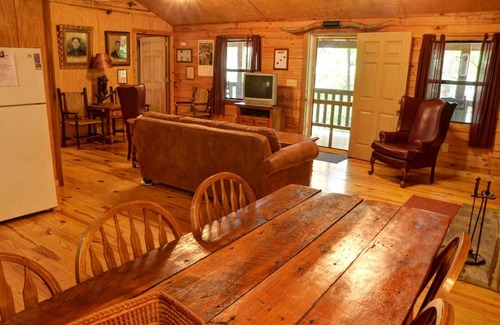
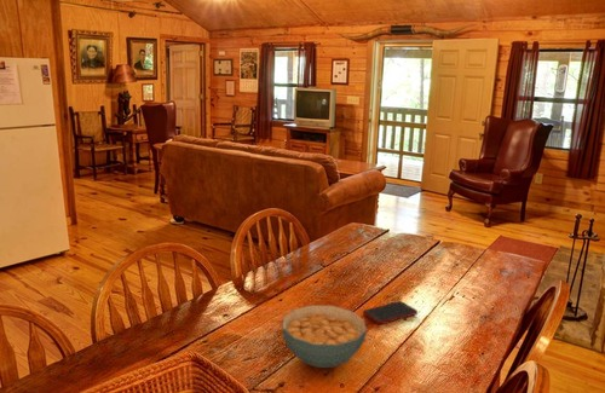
+ cell phone (390, 312)
+ cereal bowl (323, 342)
